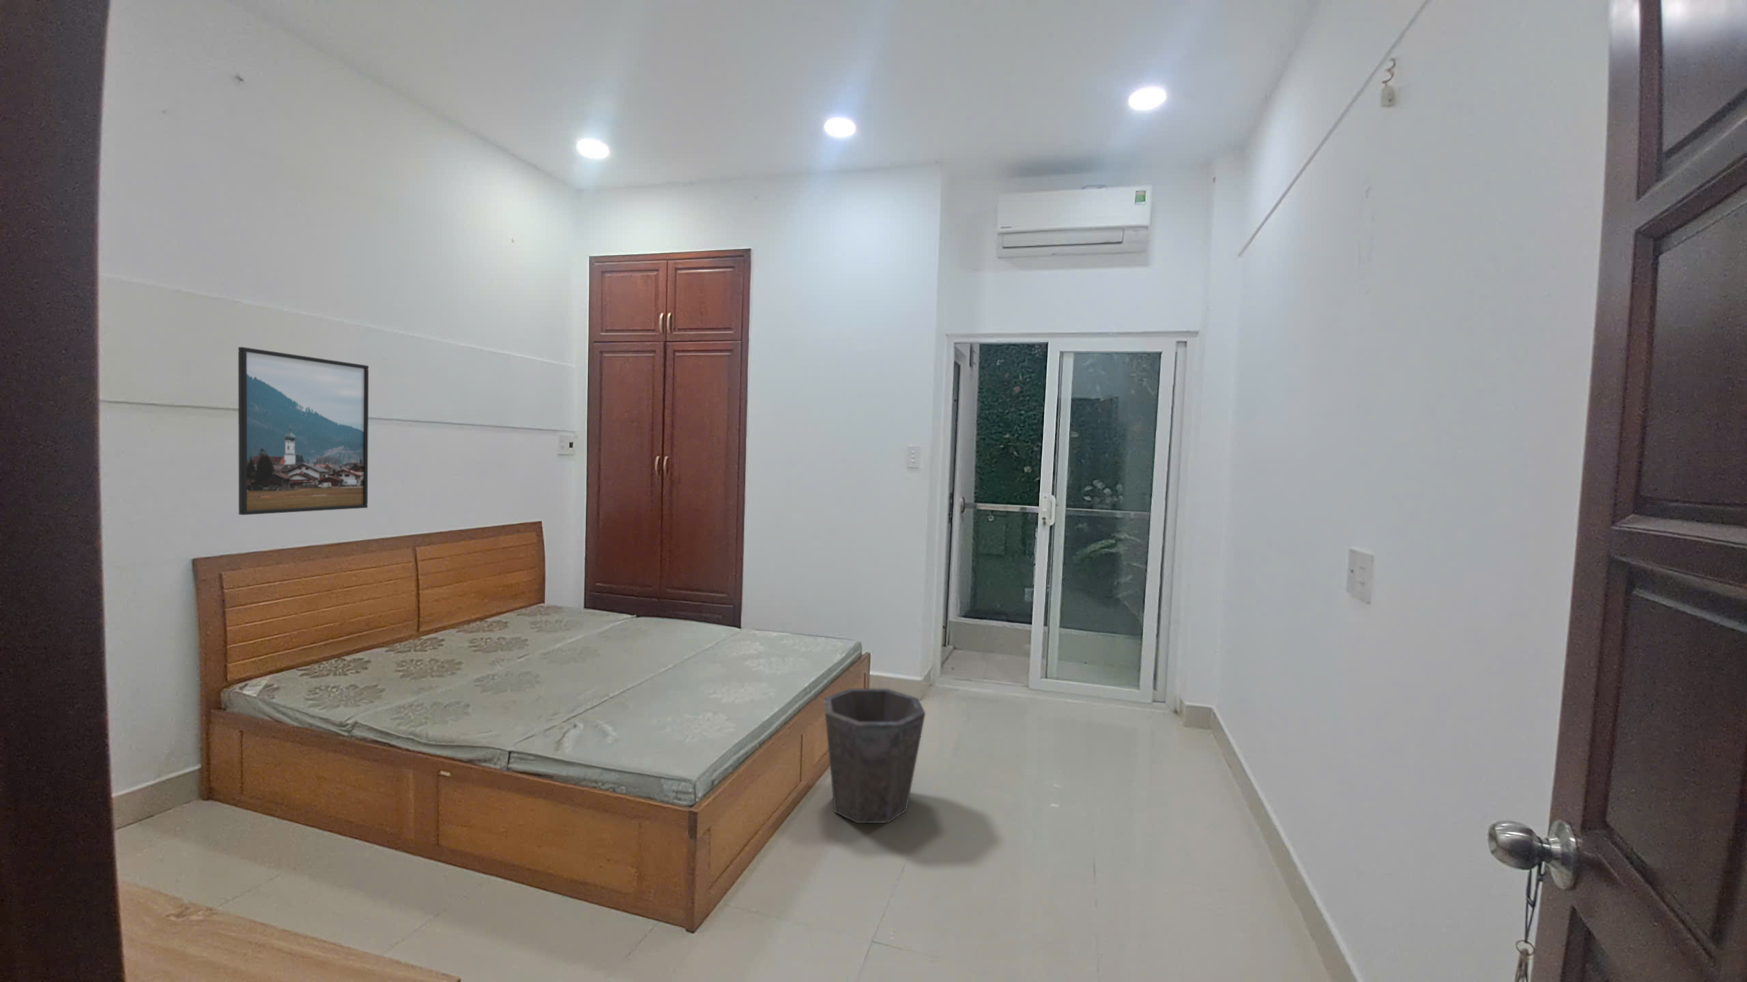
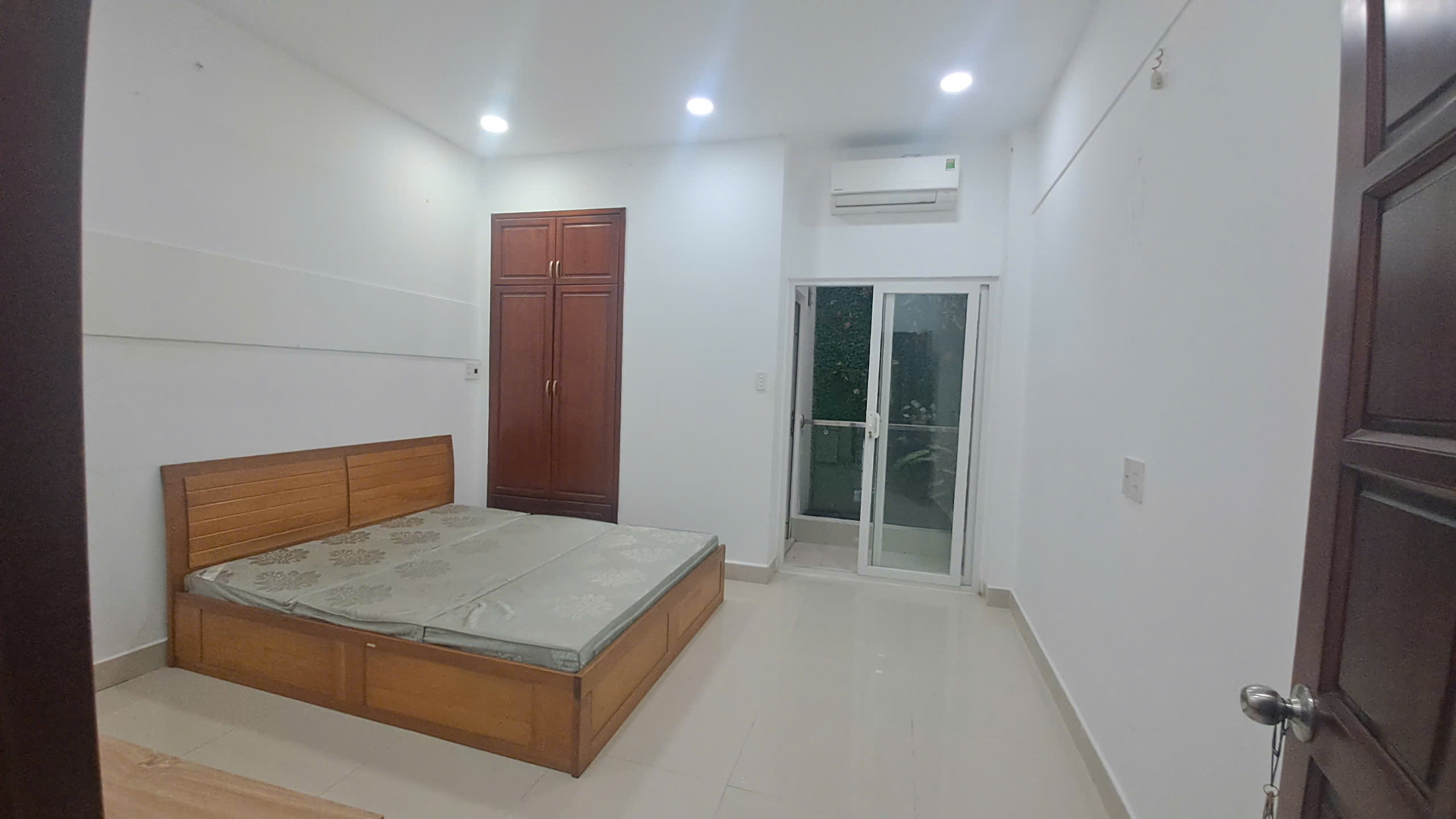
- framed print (308, 434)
- waste bin (871, 754)
